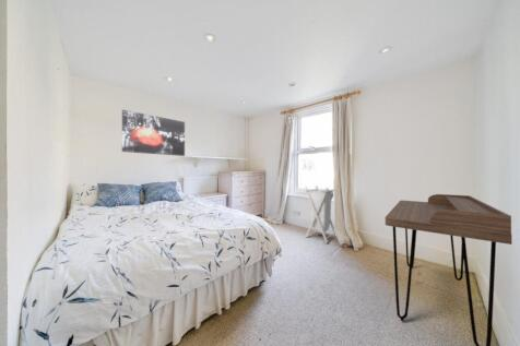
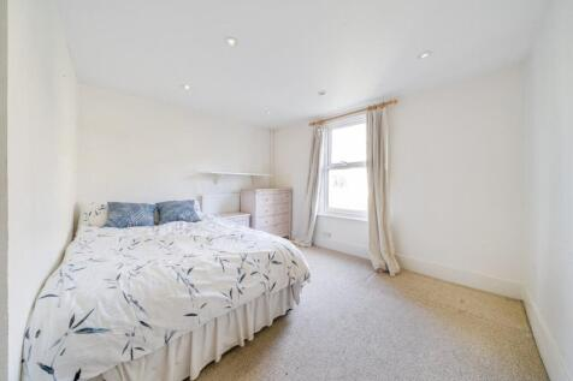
- desk (436, 232)
- wall art (156, 134)
- laundry hamper (321, 212)
